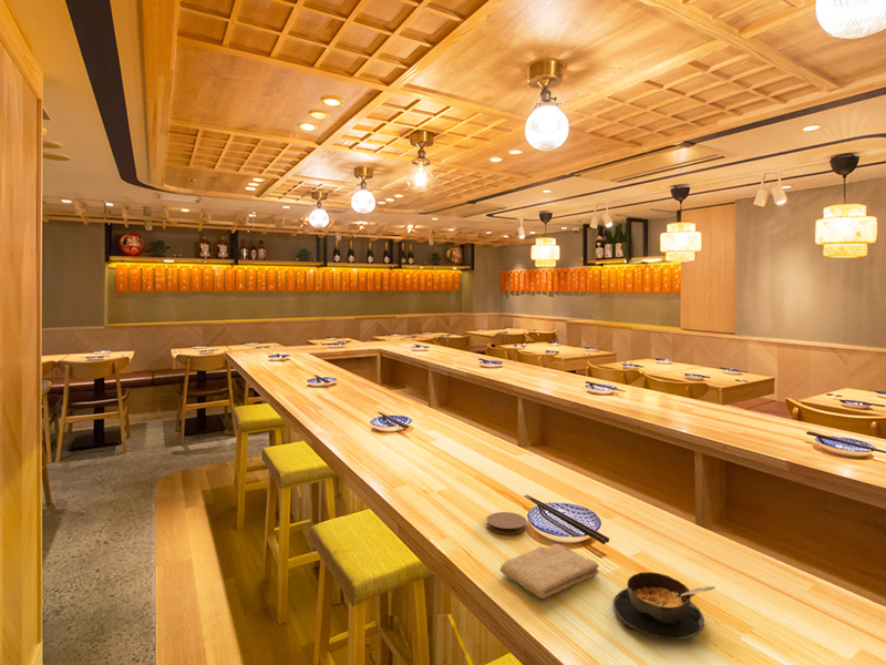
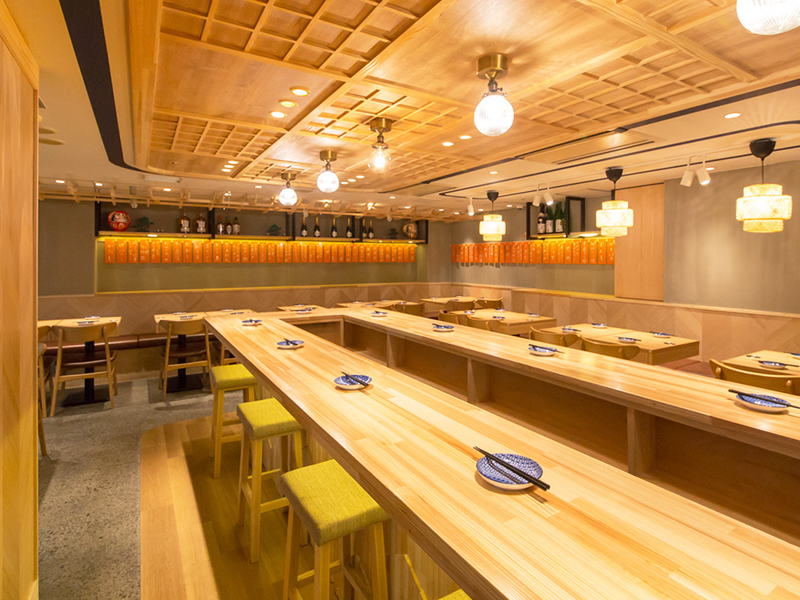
- coaster (506, 522)
- soup bowl (660, 597)
- washcloth (550, 567)
